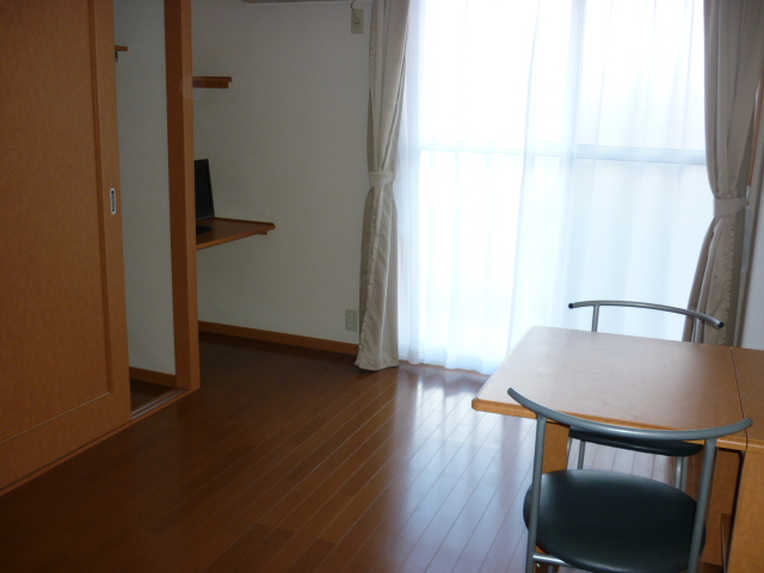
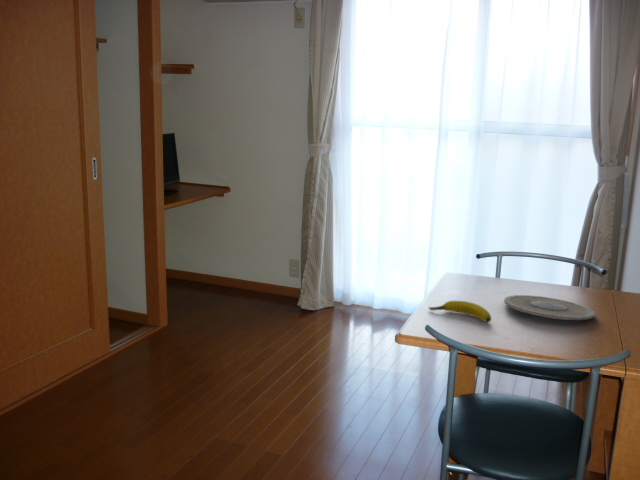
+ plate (548, 306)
+ banana (463, 309)
